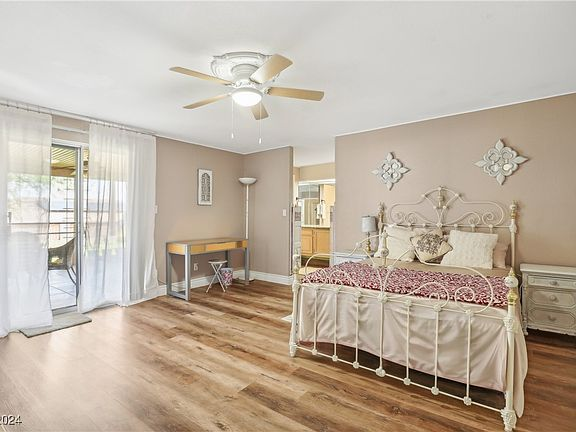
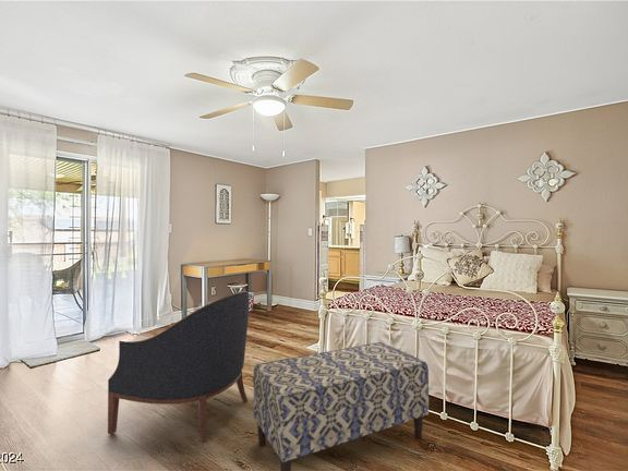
+ chair (191, 351)
+ bench (341, 401)
